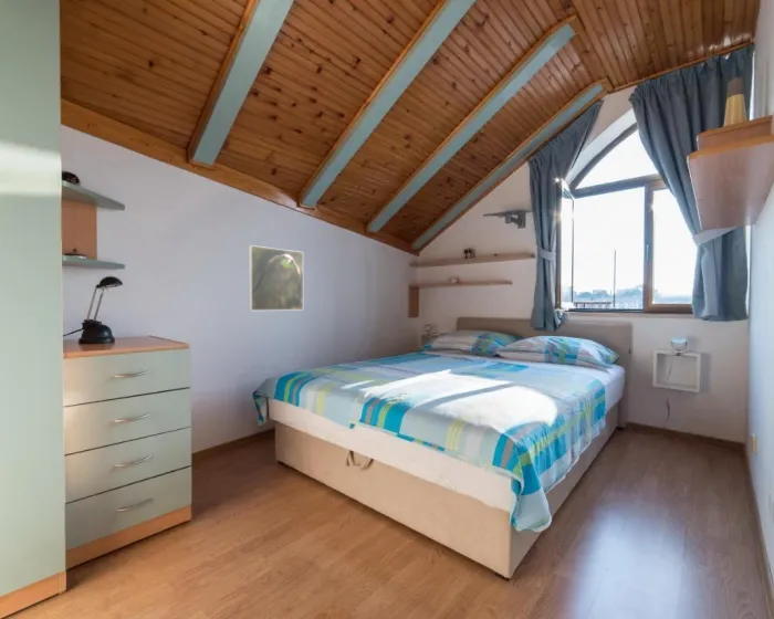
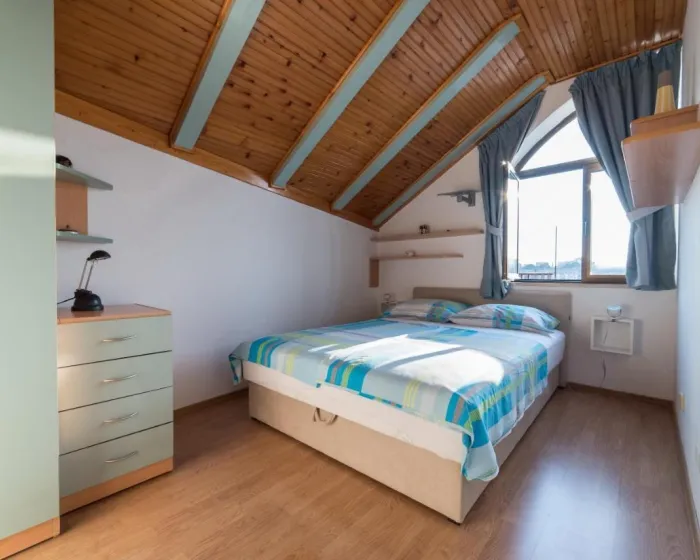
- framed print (278, 280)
